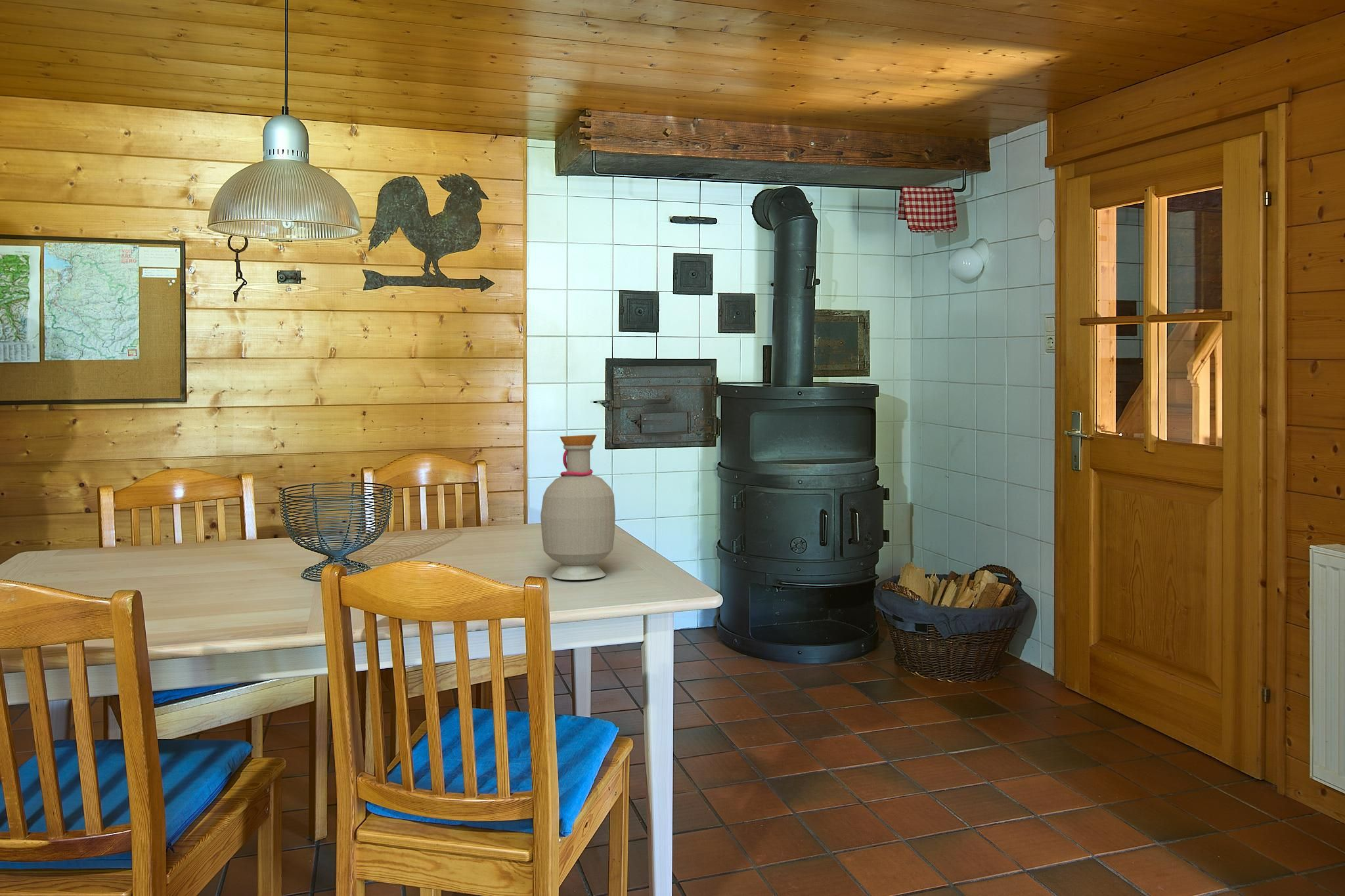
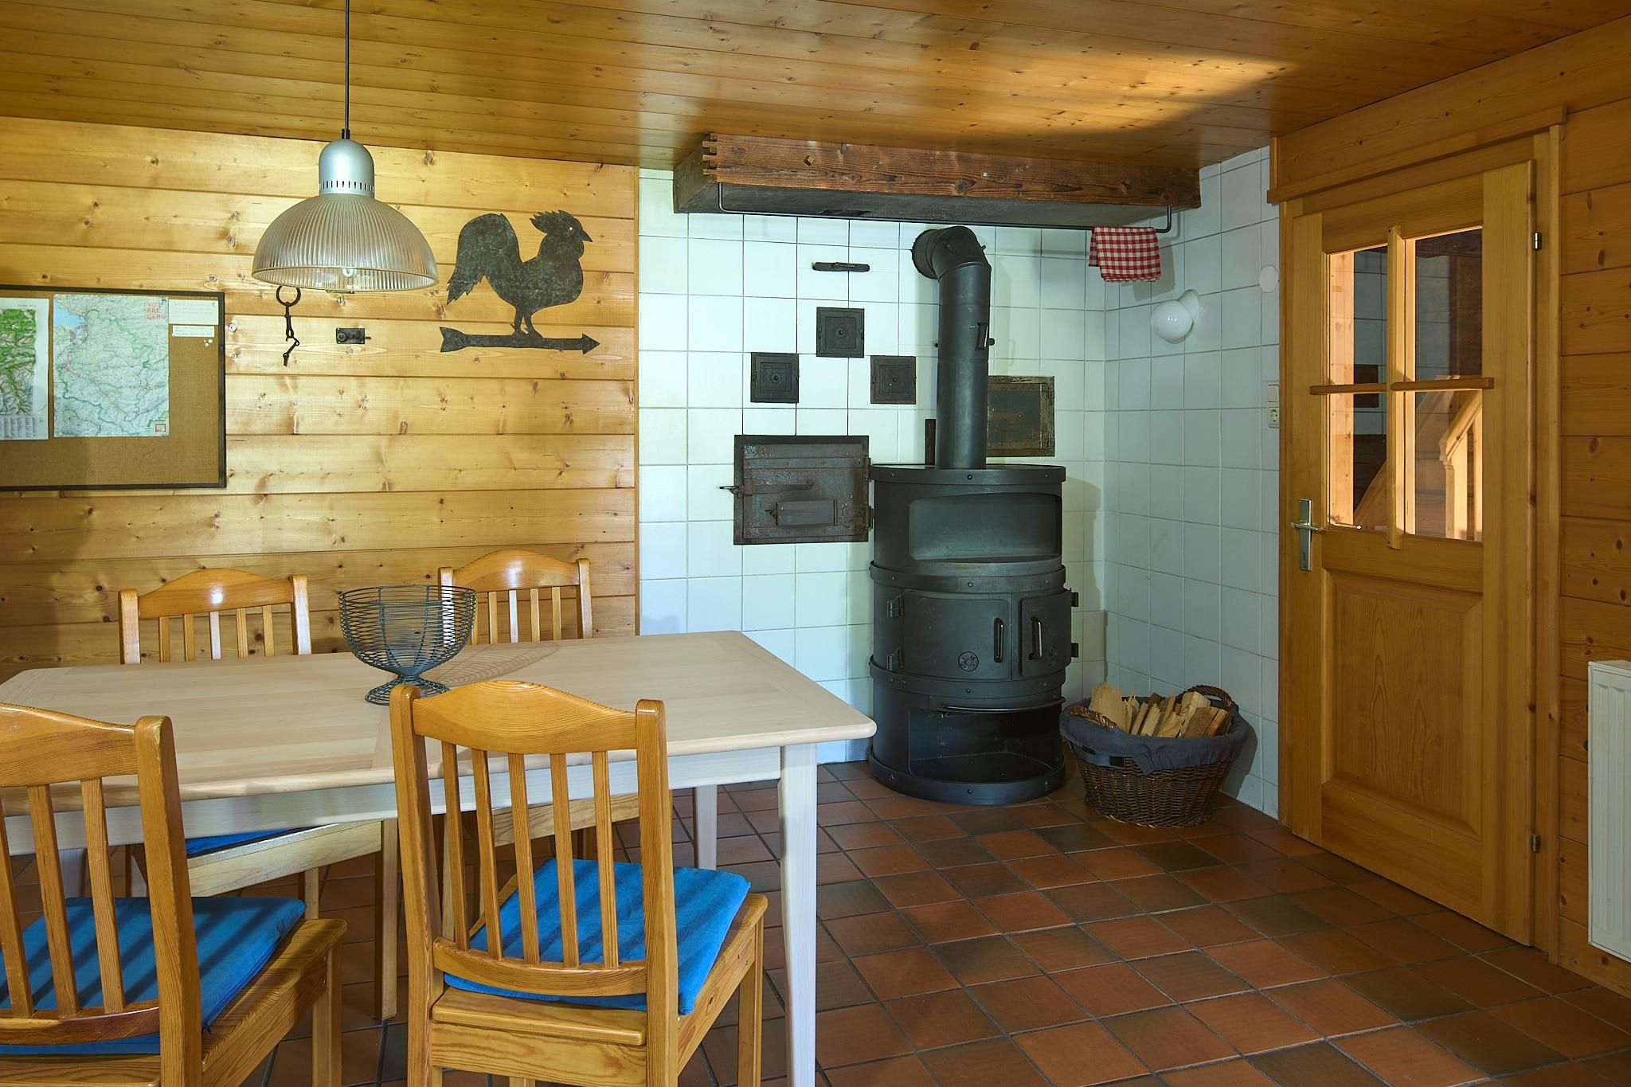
- bottle (578, 505)
